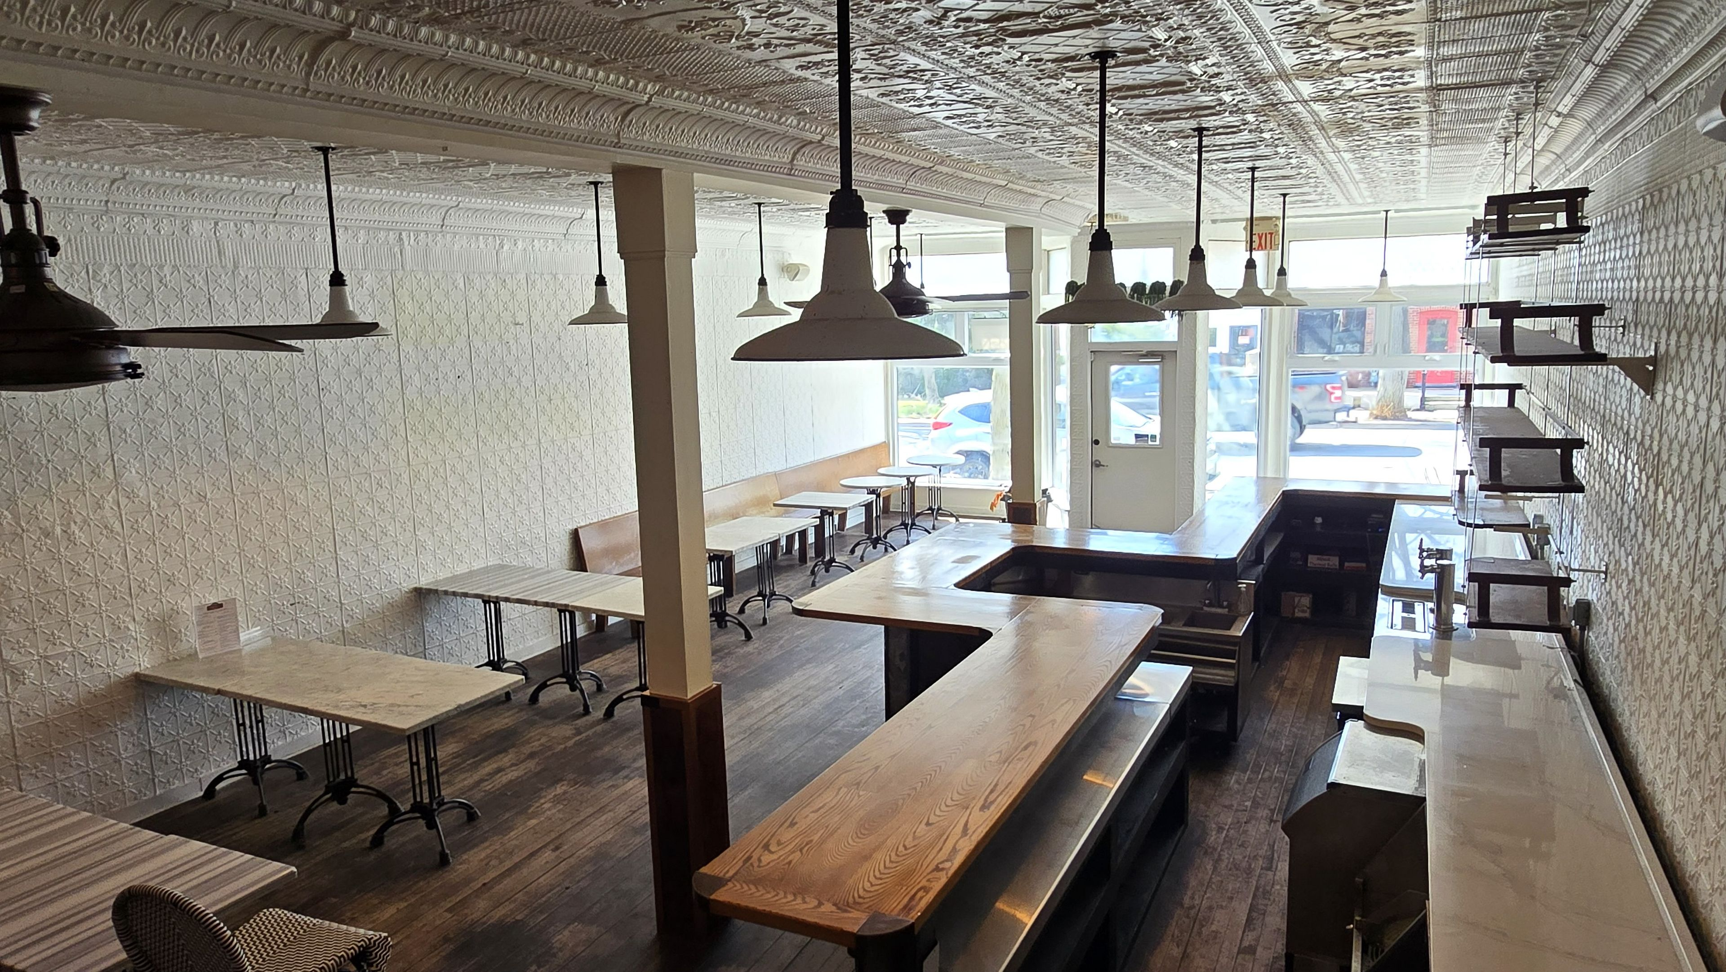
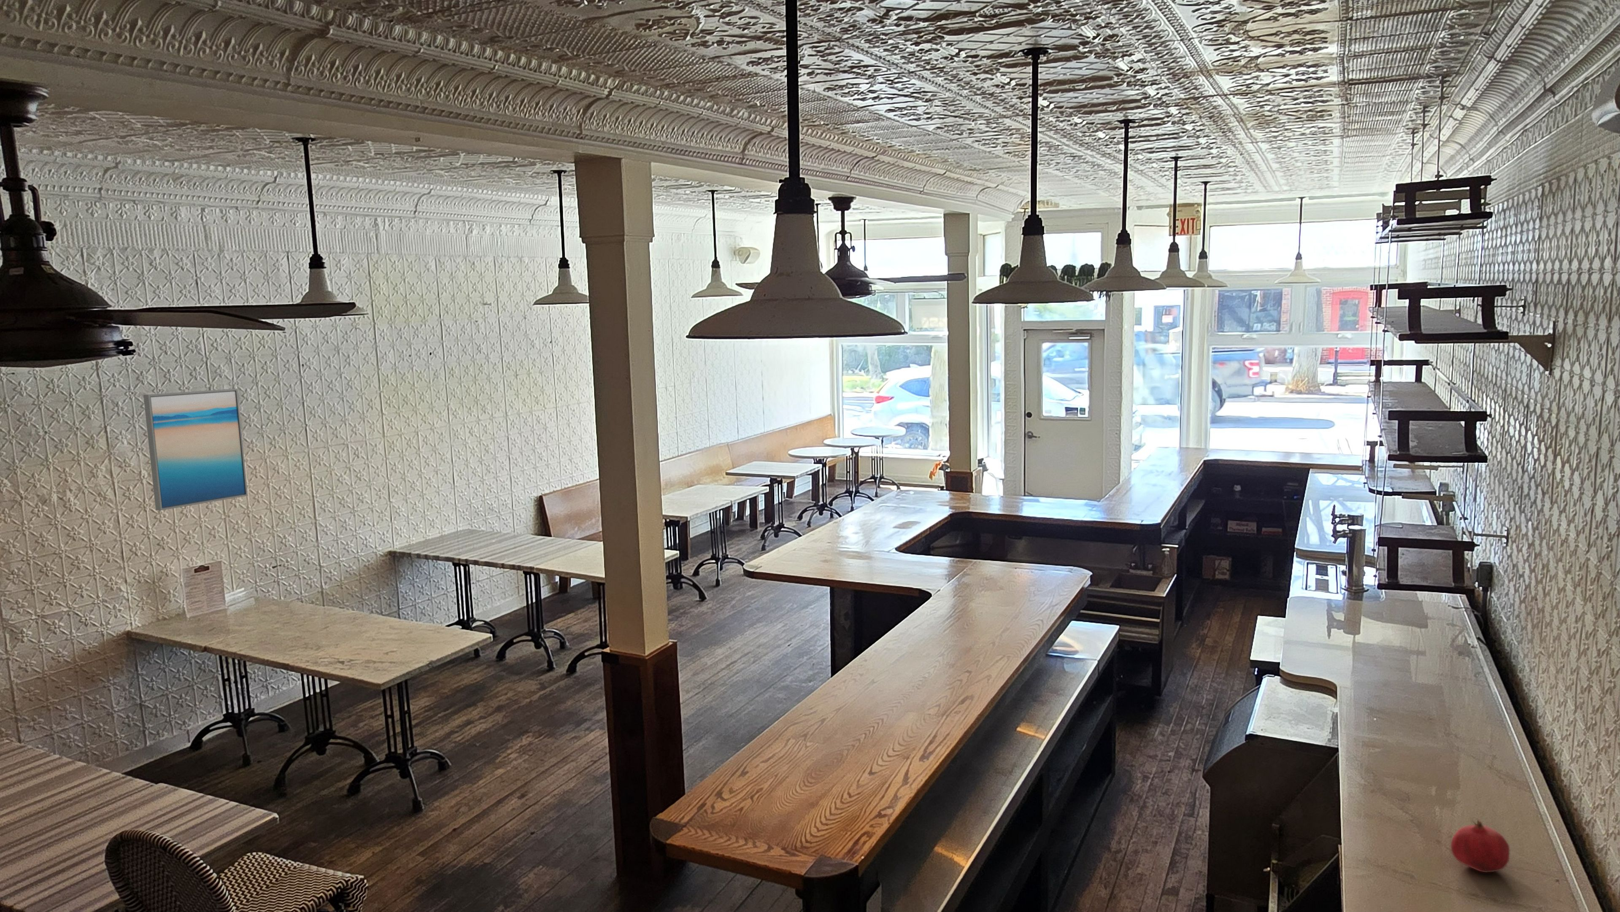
+ fruit (1480, 844)
+ wall art (198, 447)
